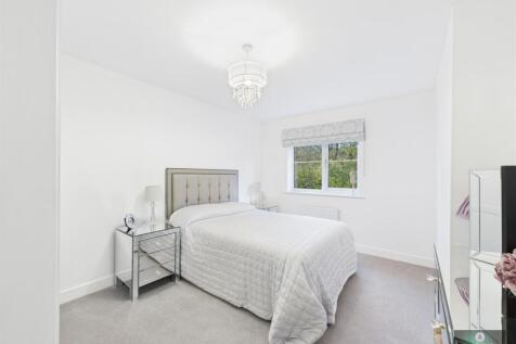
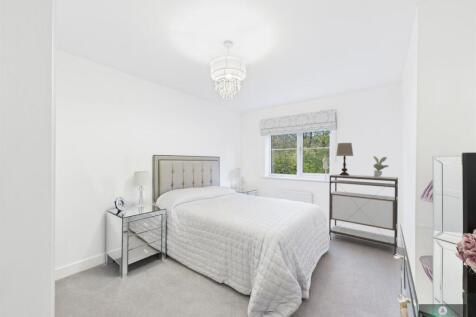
+ table lamp (344, 159)
+ shelving unit (361, 209)
+ potted plant (380, 166)
